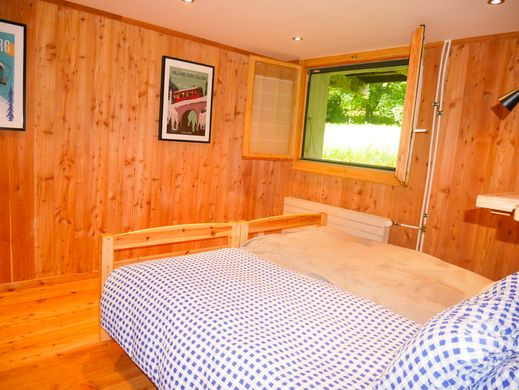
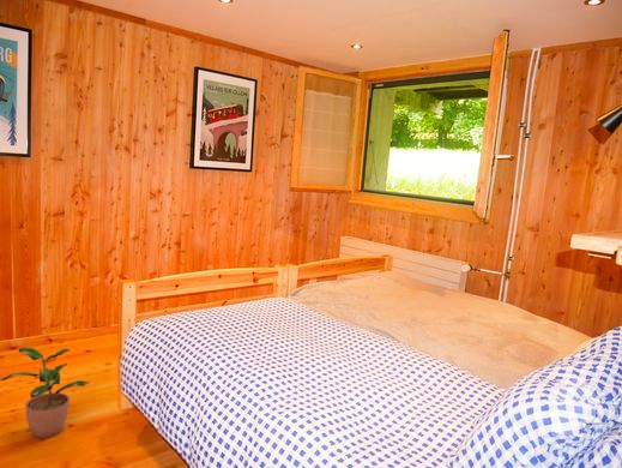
+ potted plant (43, 389)
